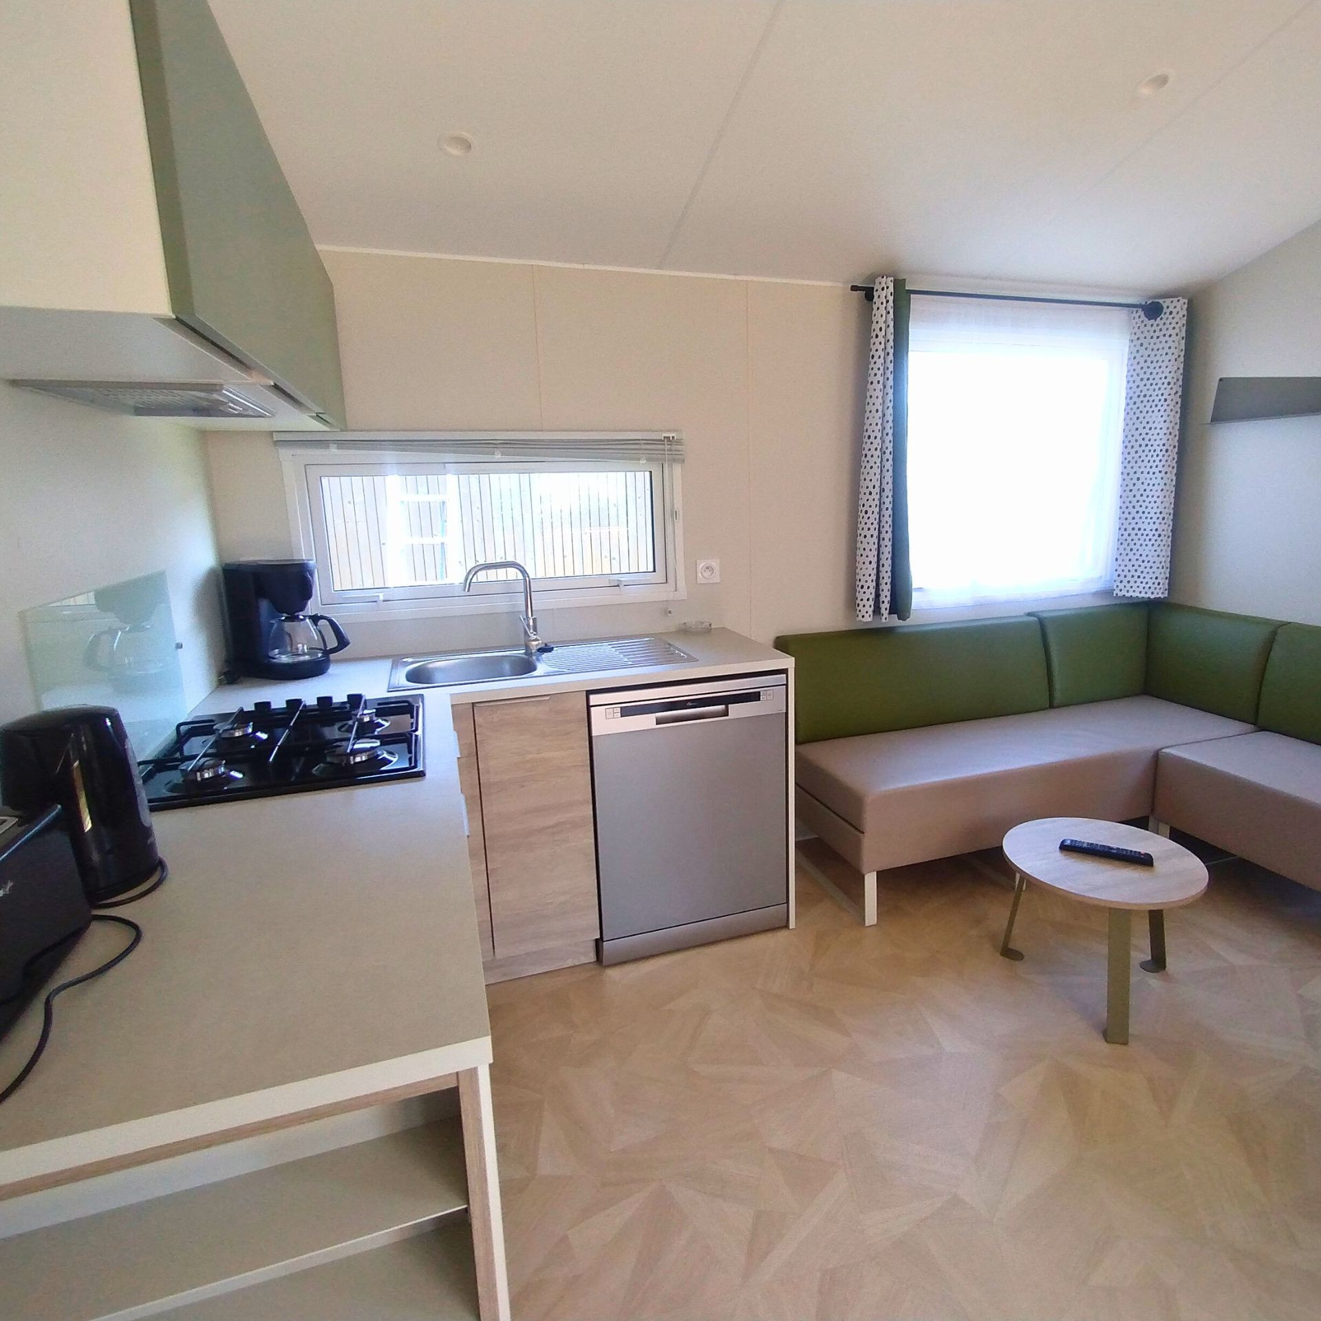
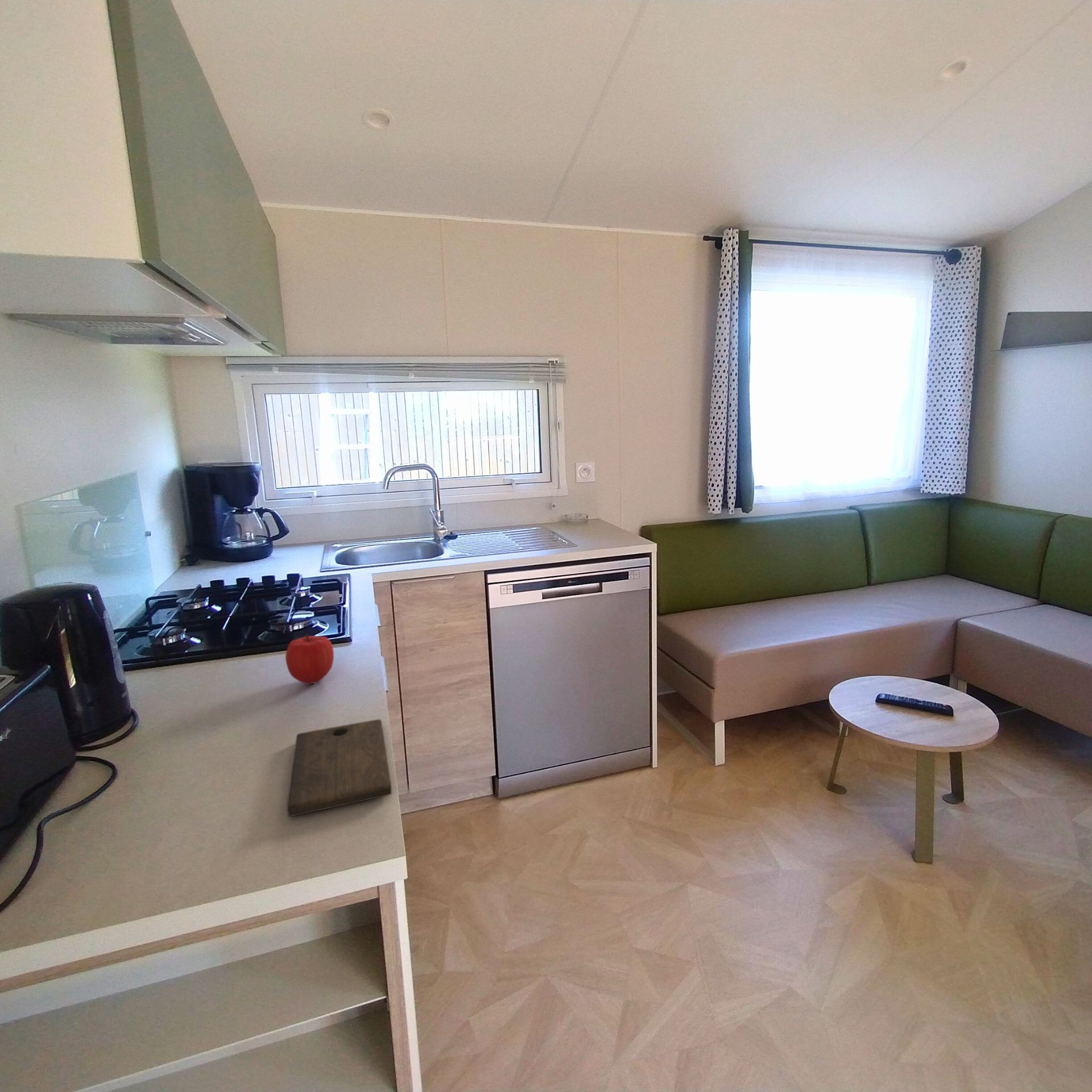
+ fruit (310, 657)
+ cutting board (340, 762)
